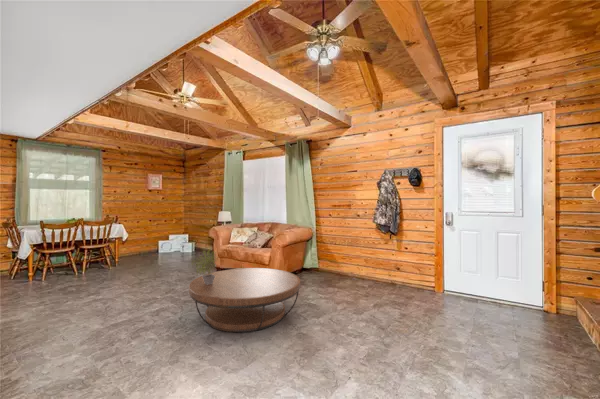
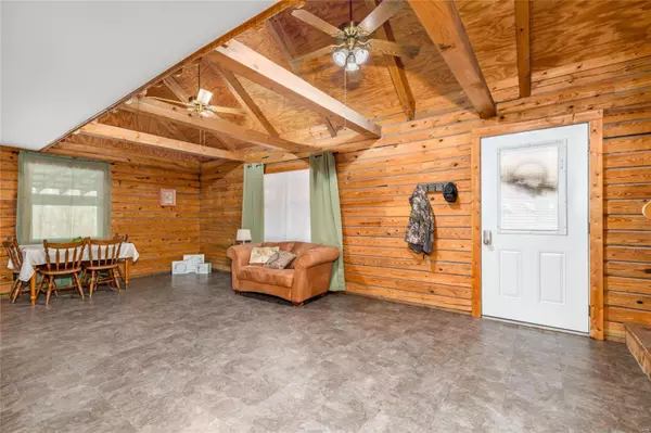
- potted plant (205, 265)
- coffee table (246, 297)
